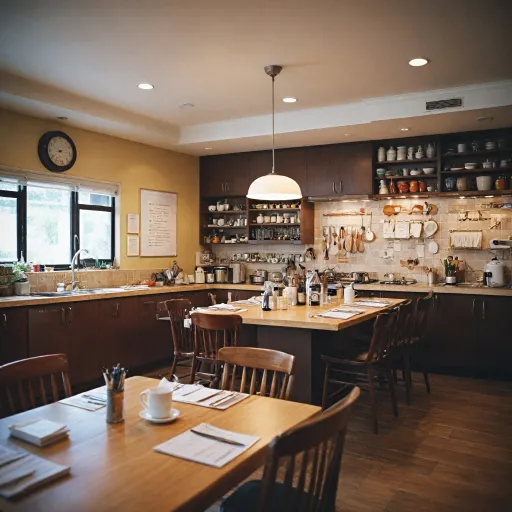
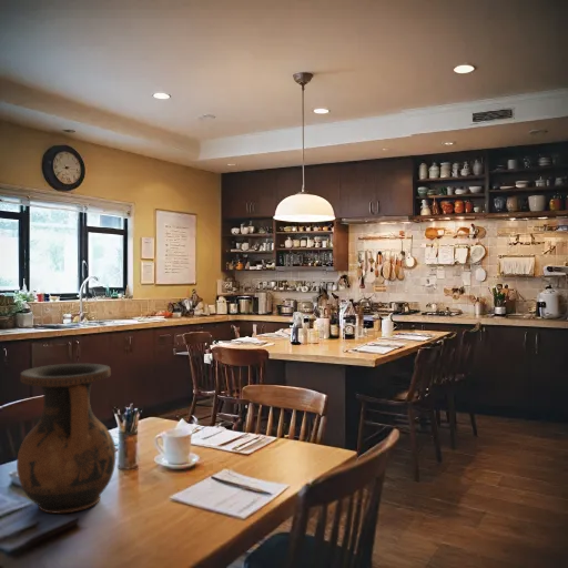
+ vase (68, 435)
